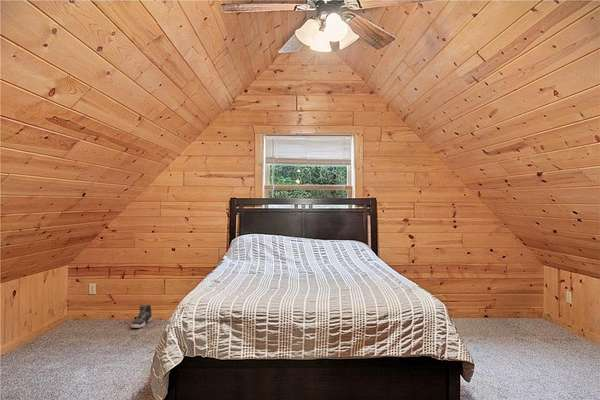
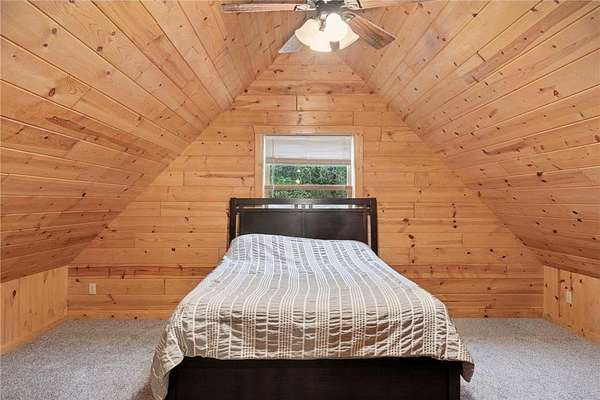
- sneaker (141, 315)
